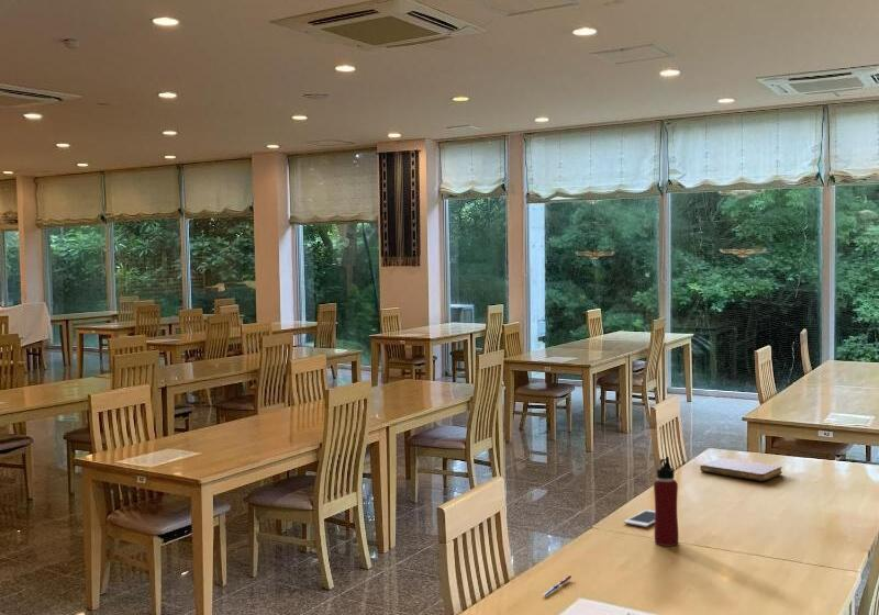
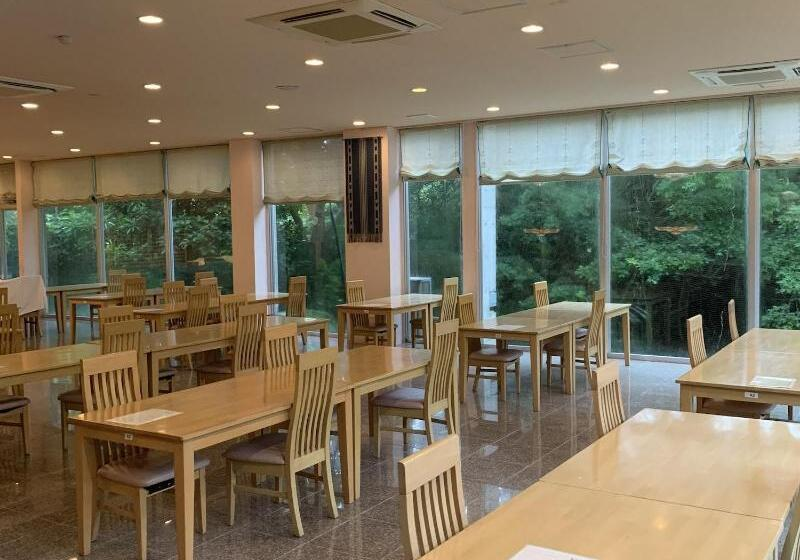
- cell phone (646, 517)
- pen (557, 584)
- notebook (741, 469)
- water bottle (665, 500)
